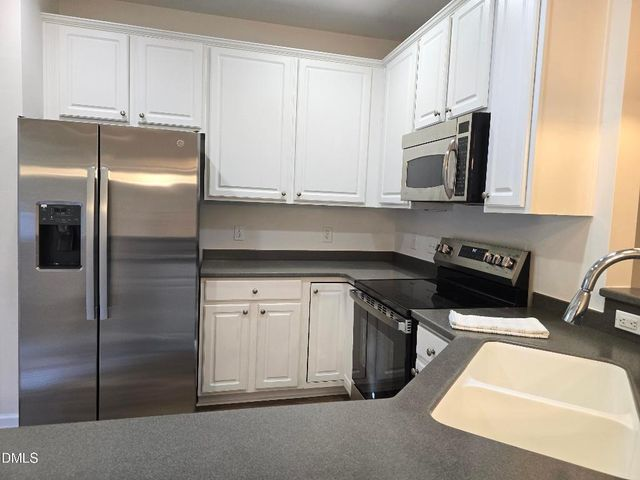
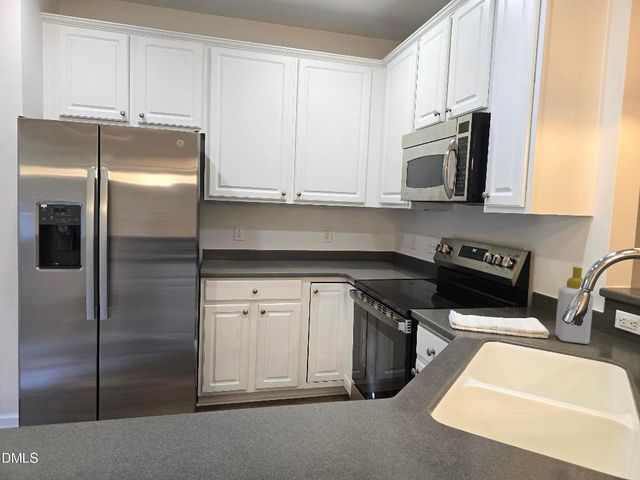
+ soap bottle (570, 301)
